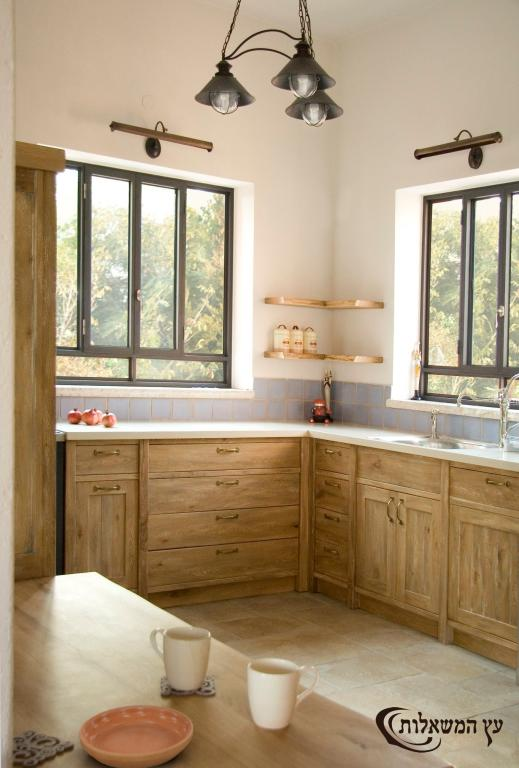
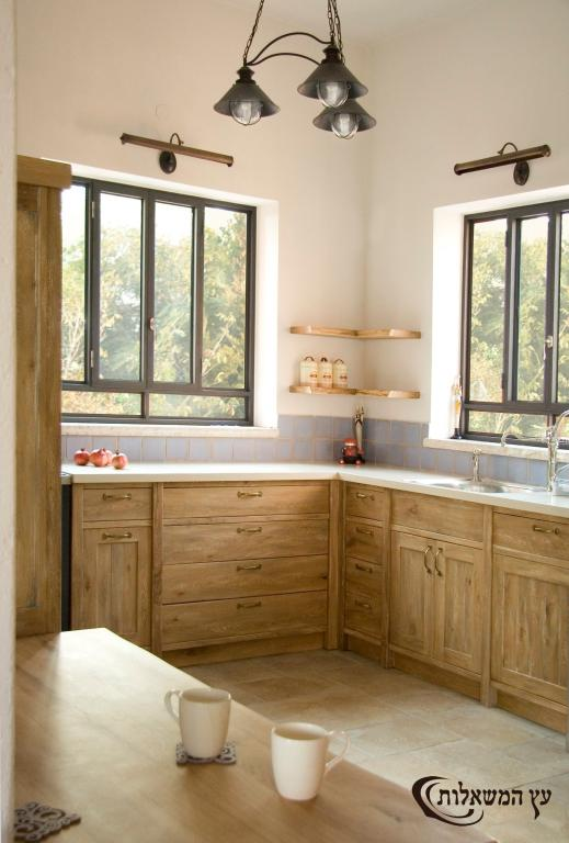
- saucer (136, 737)
